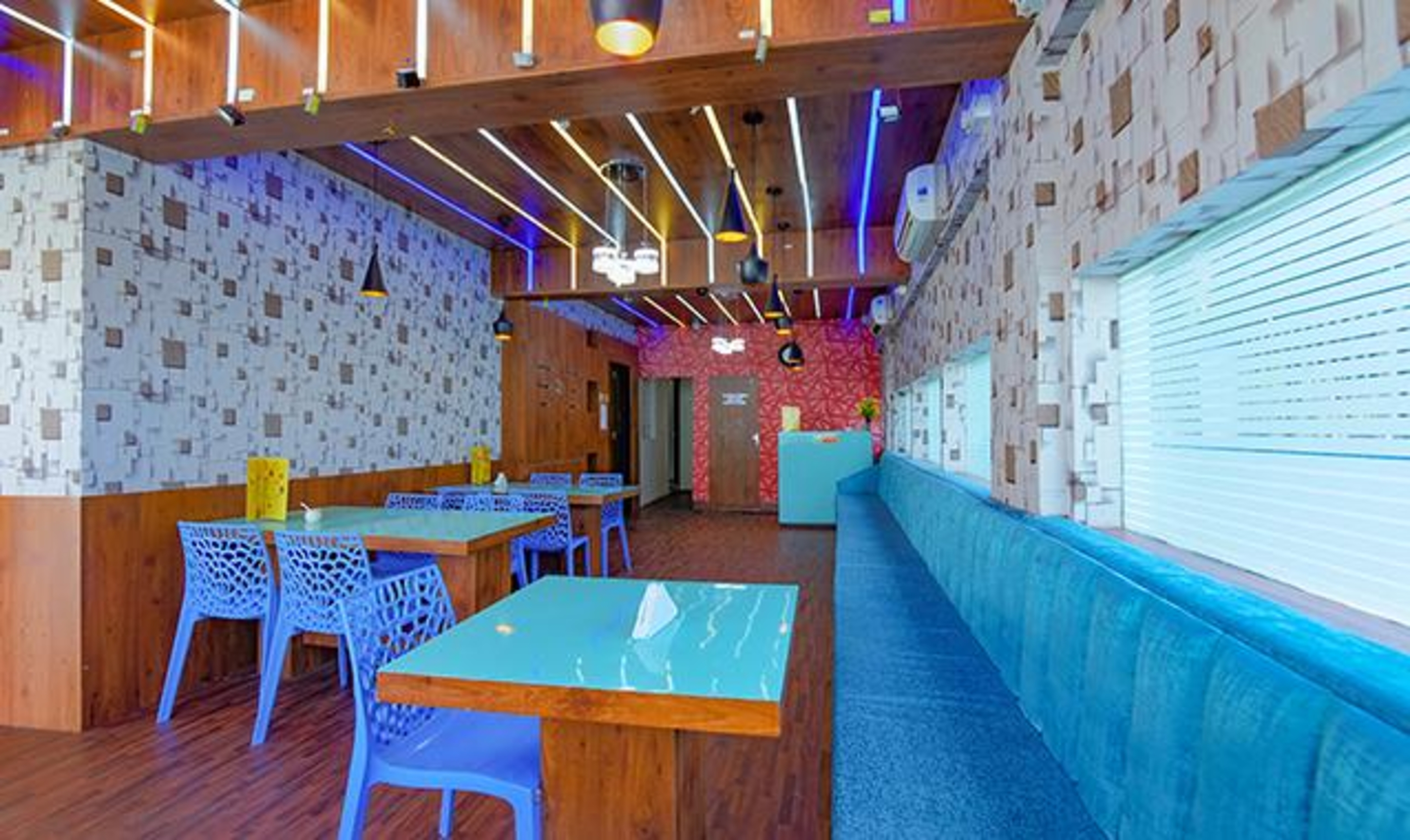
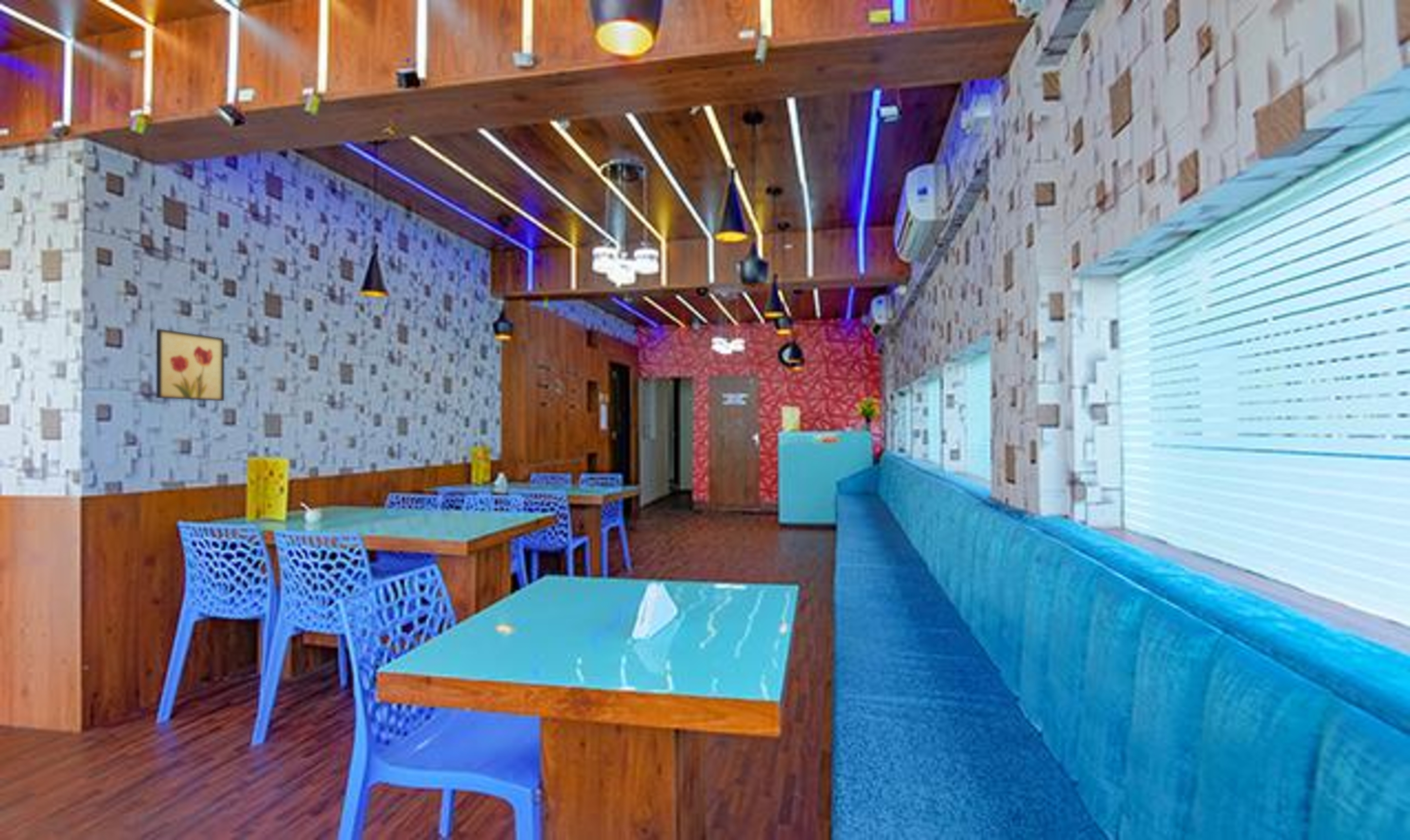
+ wall art (191, 367)
